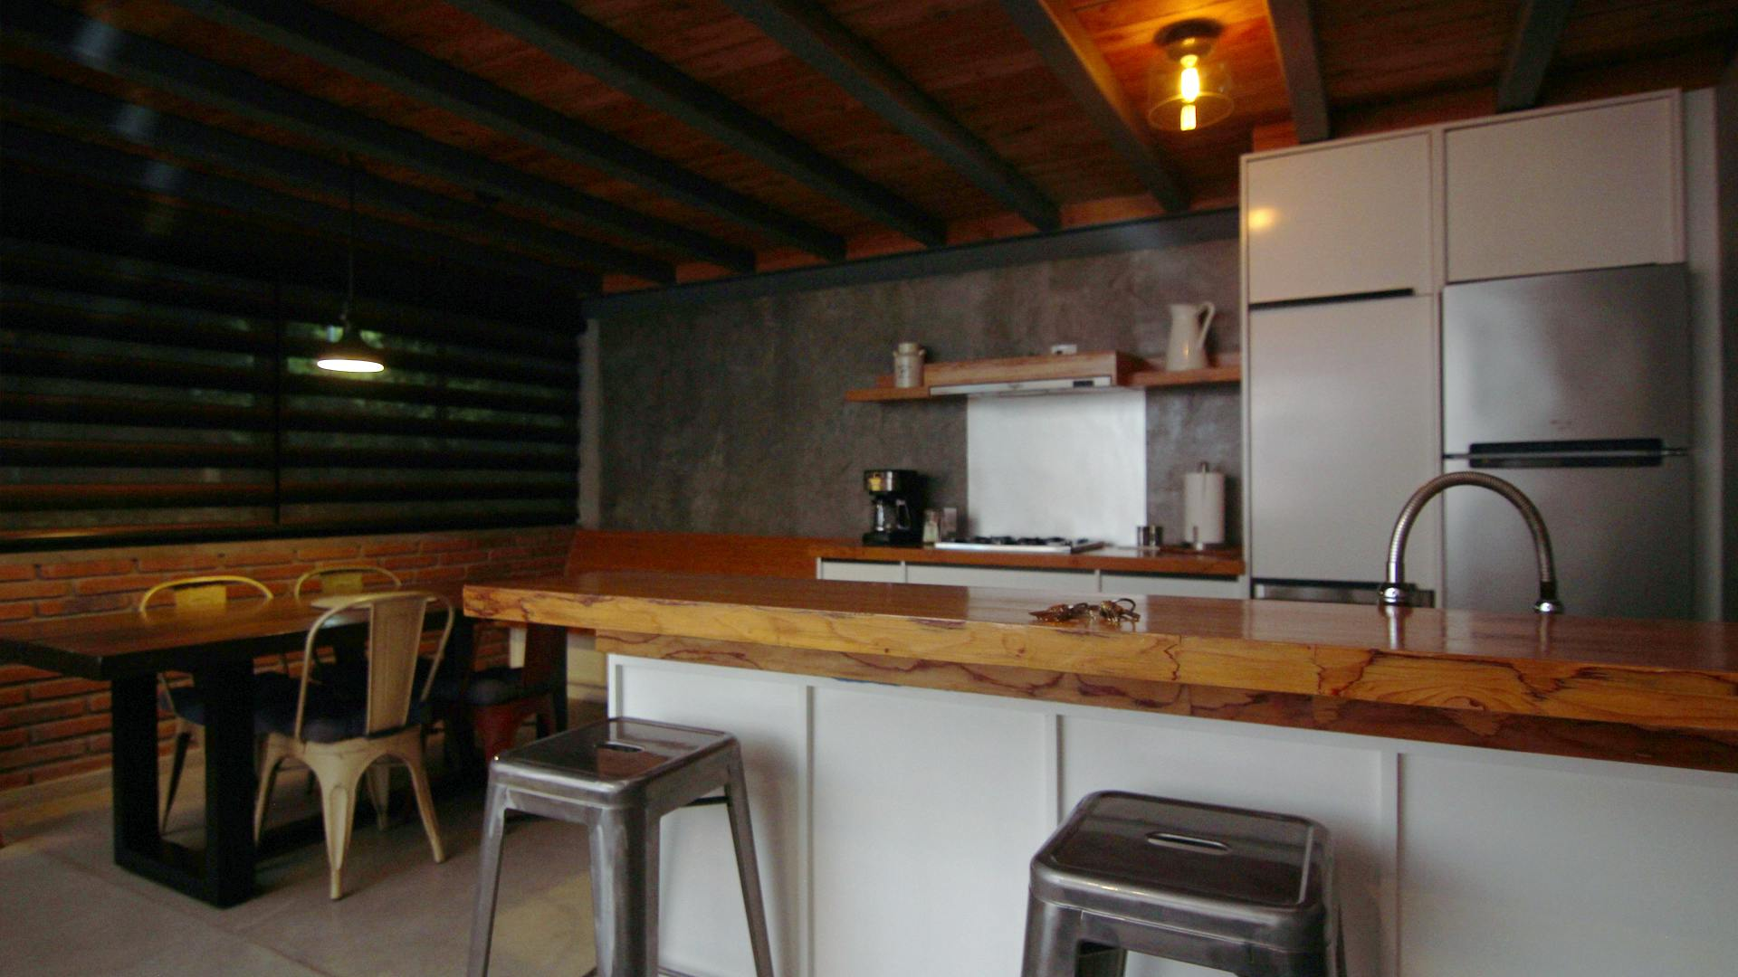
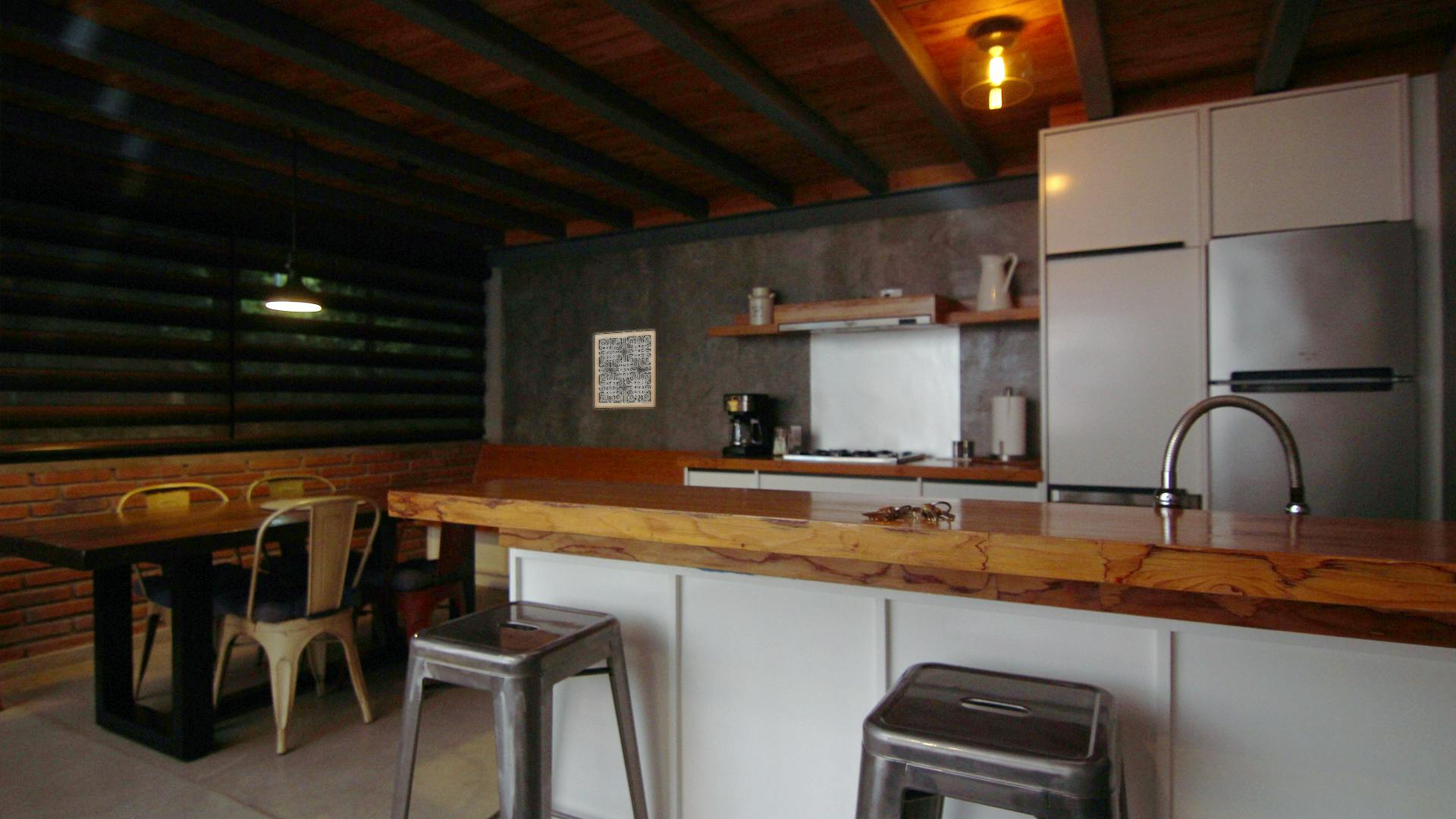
+ wall art (625, 368)
